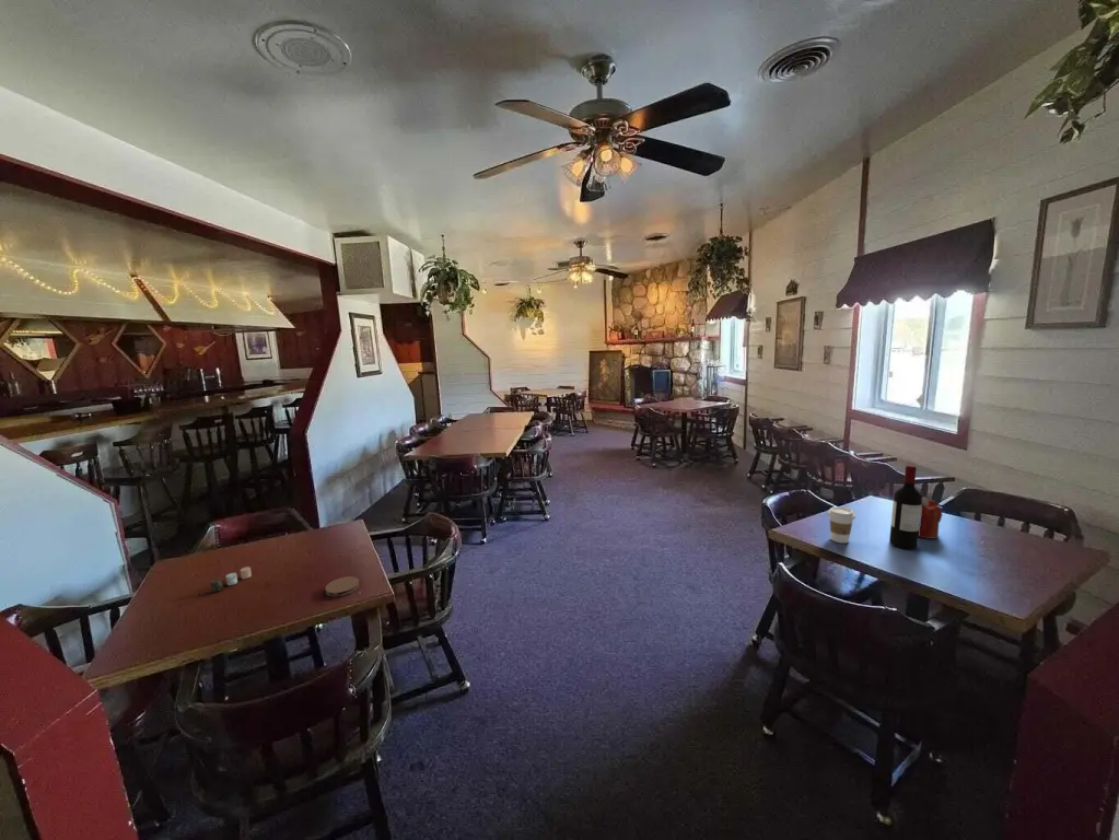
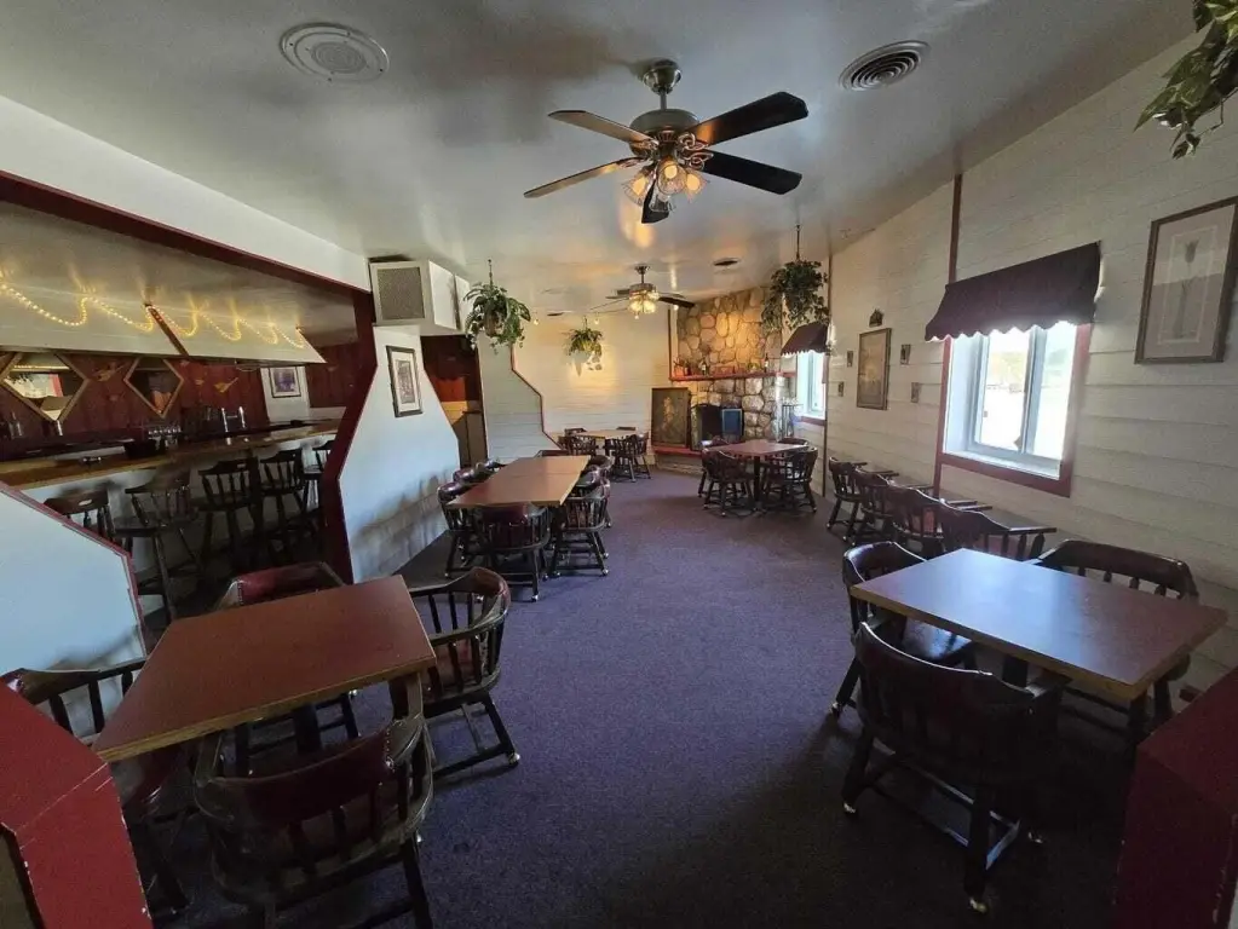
- candle (922, 514)
- coaster (342, 586)
- wine bottle (907, 505)
- candle (231, 579)
- coffee cup (840, 524)
